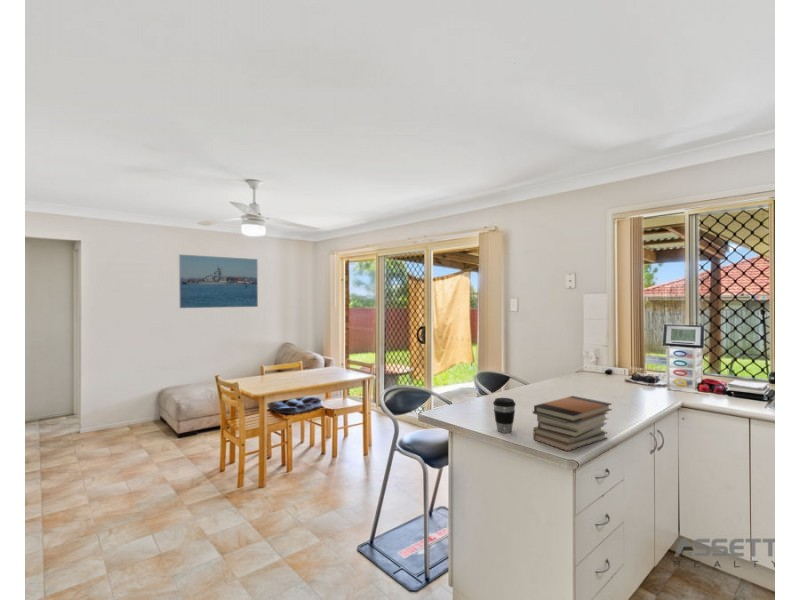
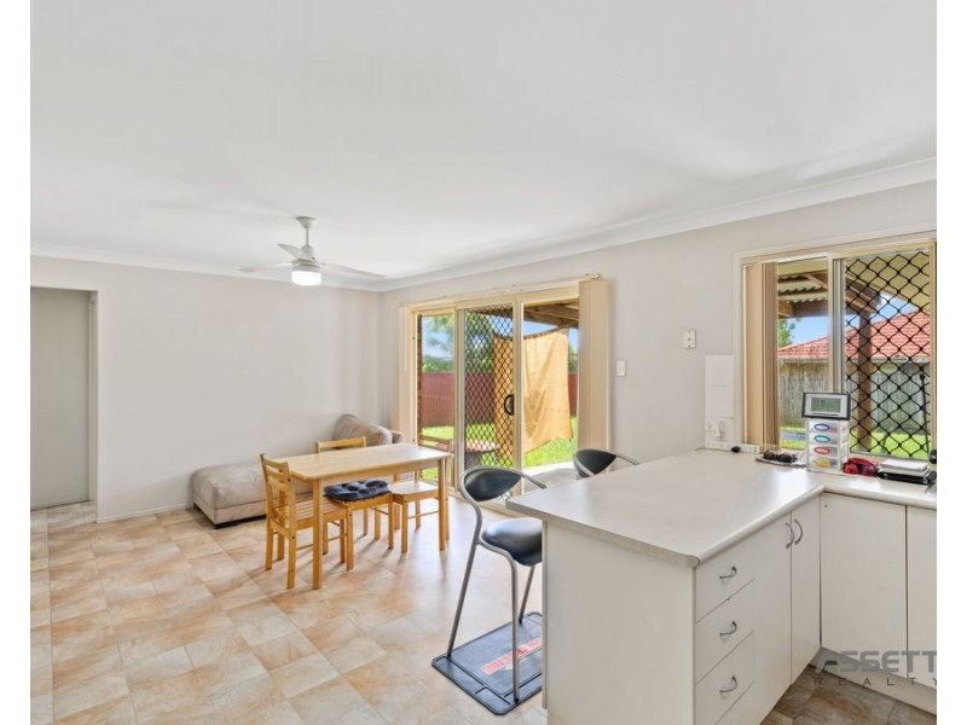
- coffee cup (504, 415)
- book stack (572, 421)
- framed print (220, 282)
